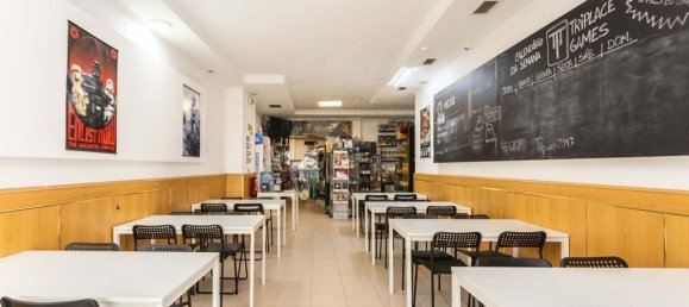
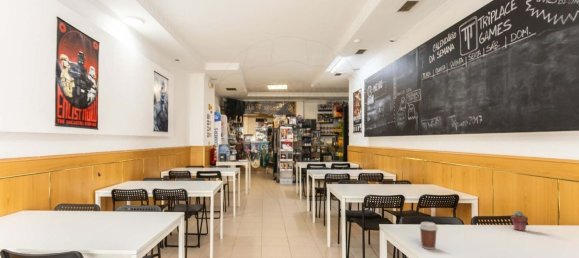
+ potted succulent (519, 220)
+ coffee cup (428, 235)
